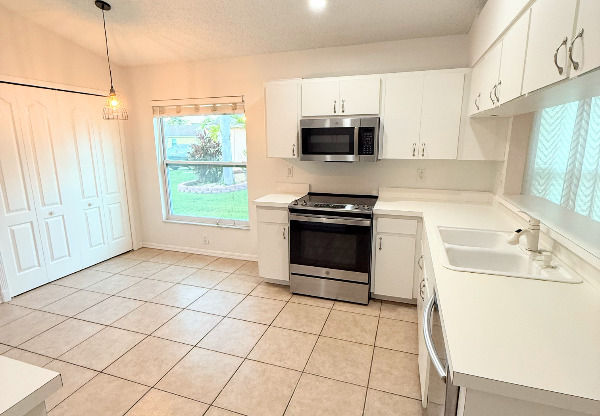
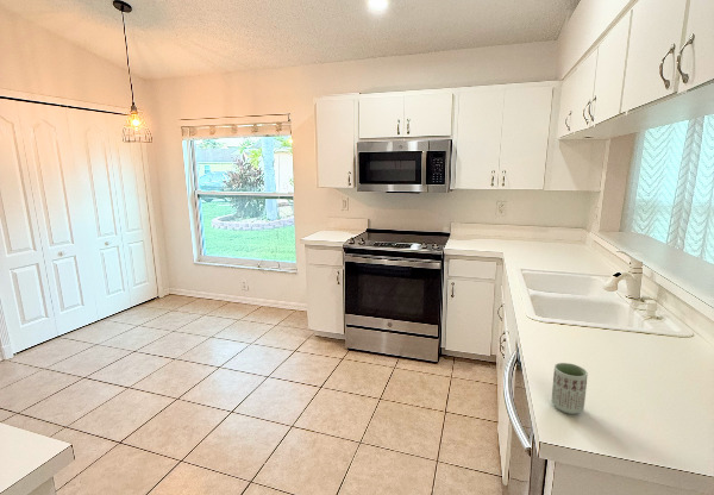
+ cup (569, 388)
